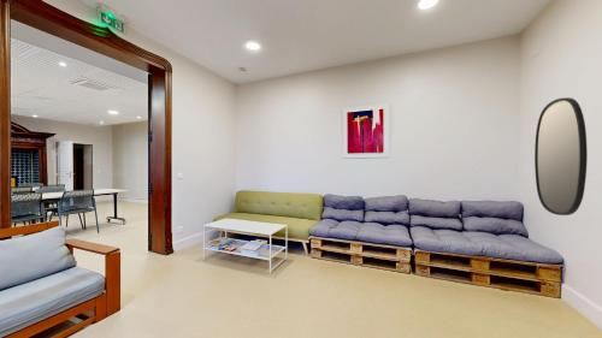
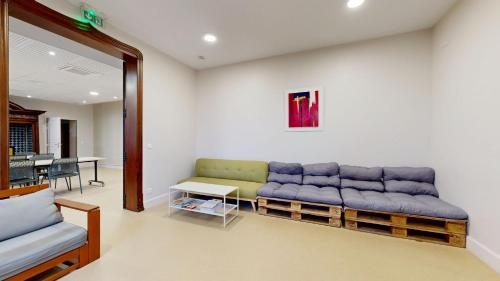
- home mirror (556, 156)
